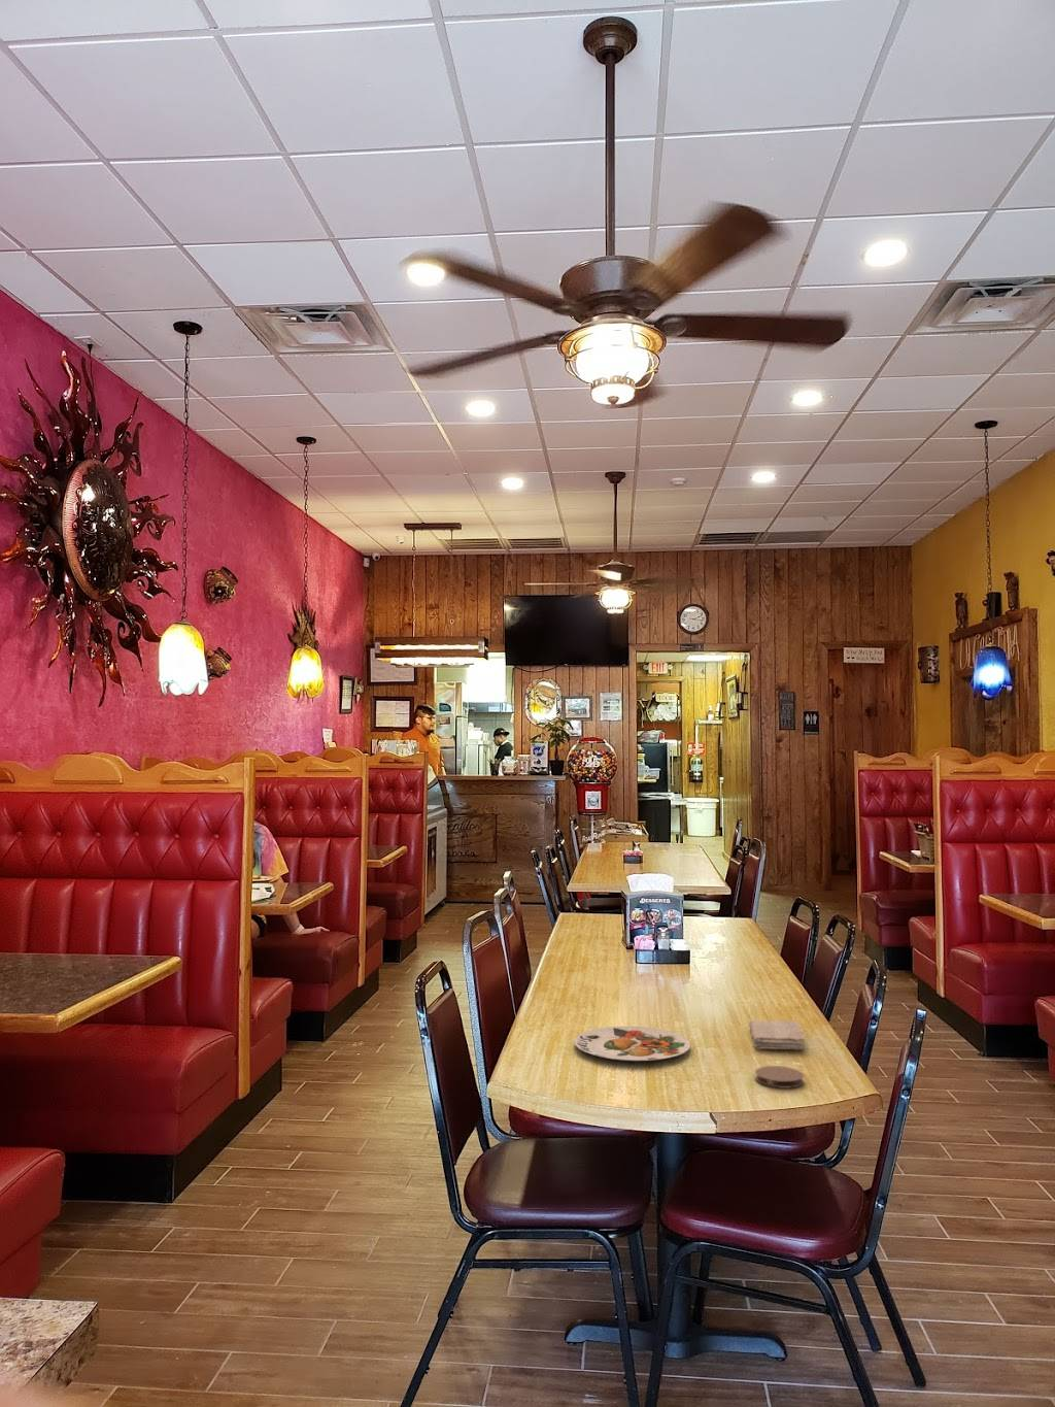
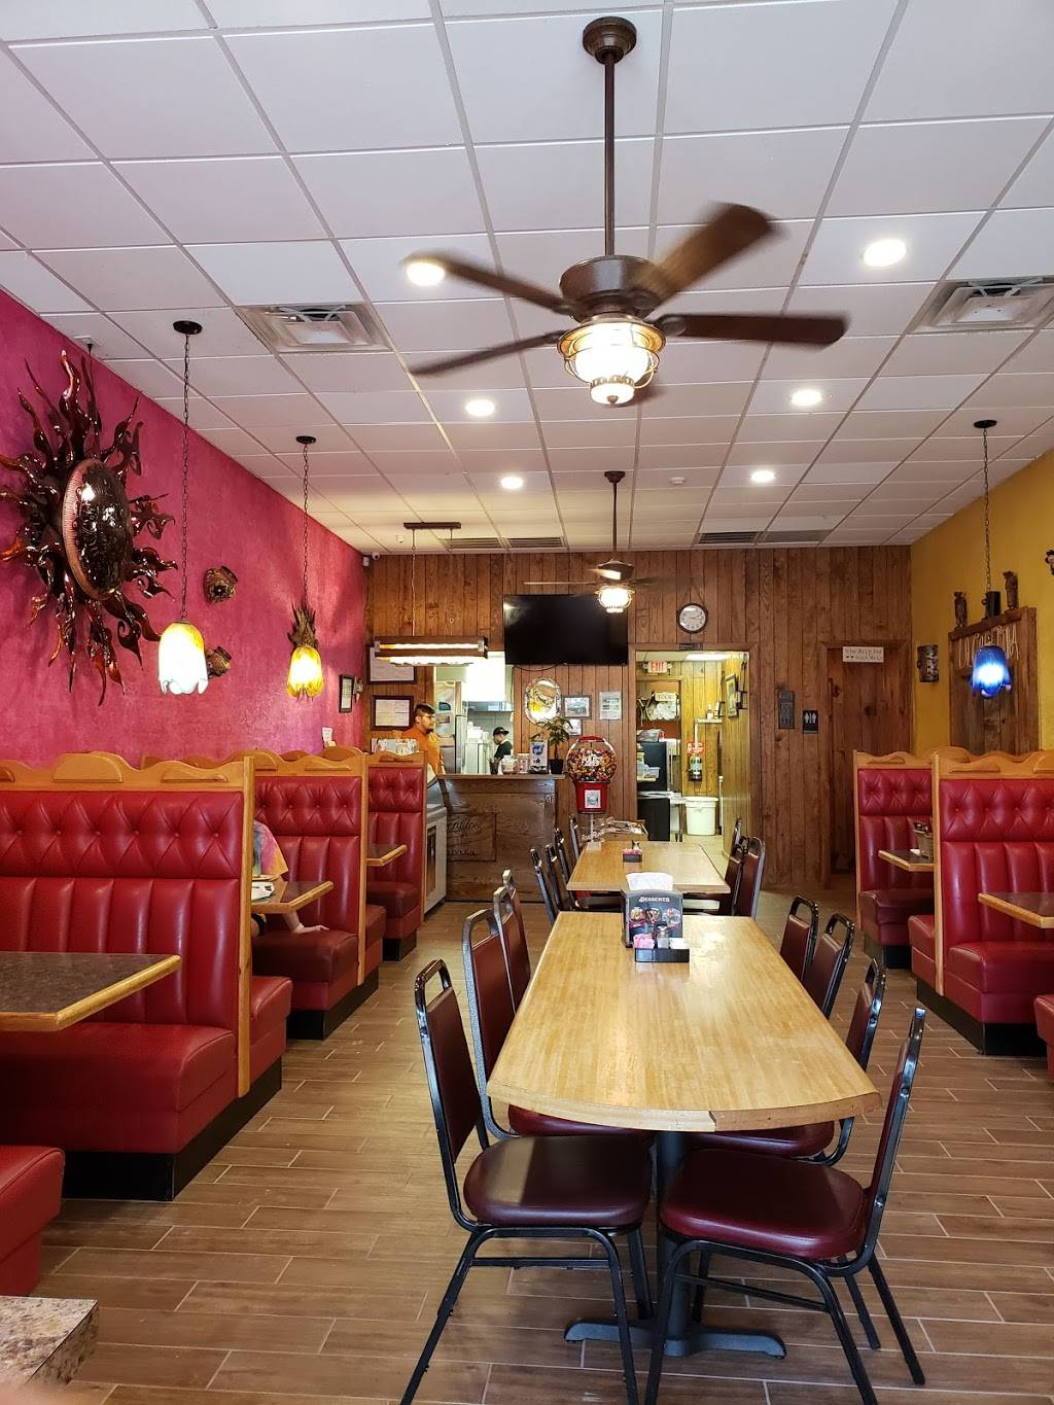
- plate (632, 1044)
- washcloth (776, 1033)
- coaster (779, 1077)
